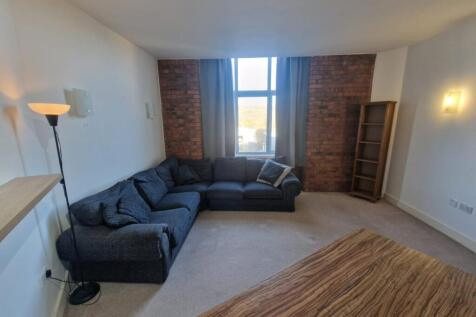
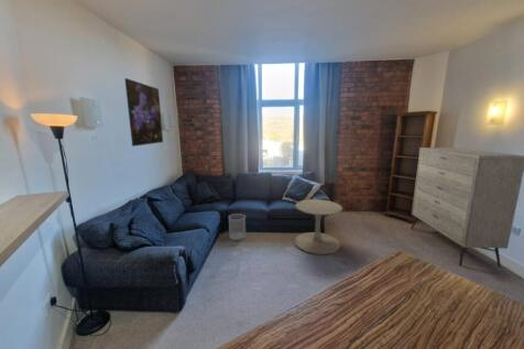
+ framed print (146, 114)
+ dresser (456, 199)
+ wastebasket (237, 226)
+ side table (317, 225)
